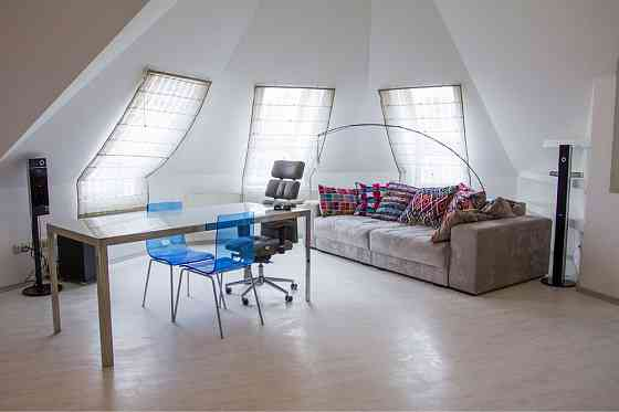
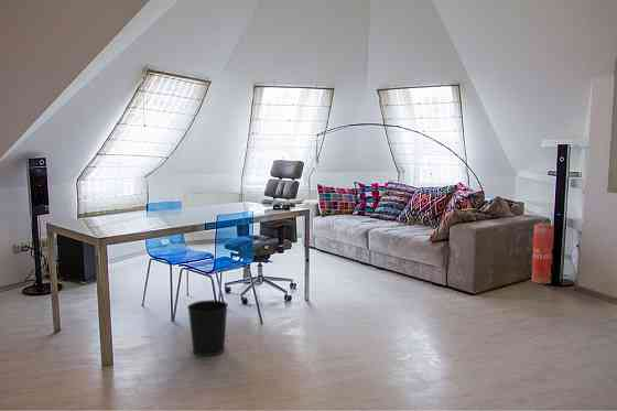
+ wastebasket (208, 327)
+ fire extinguisher (542, 250)
